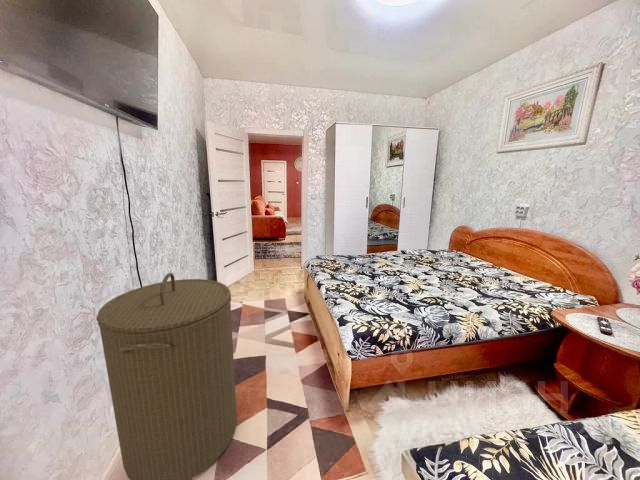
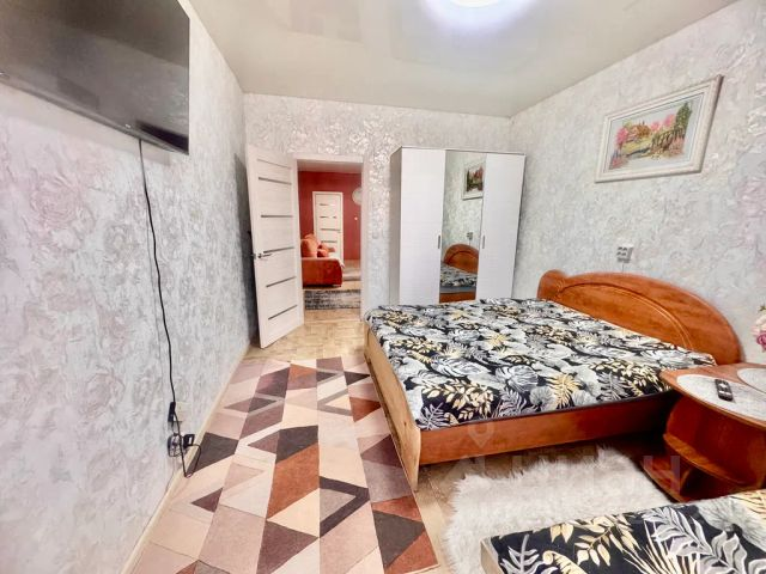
- laundry hamper (177, 359)
